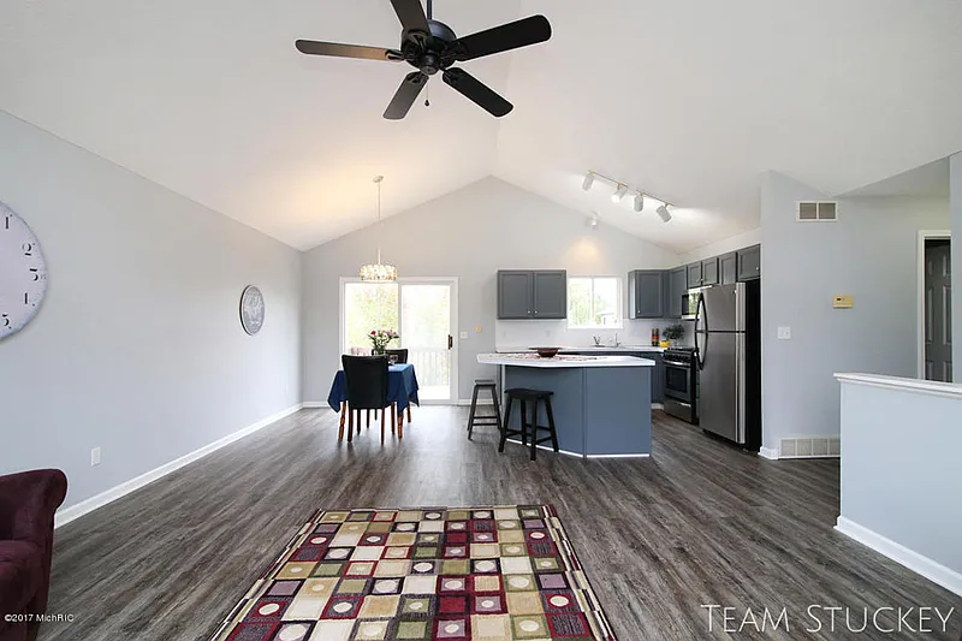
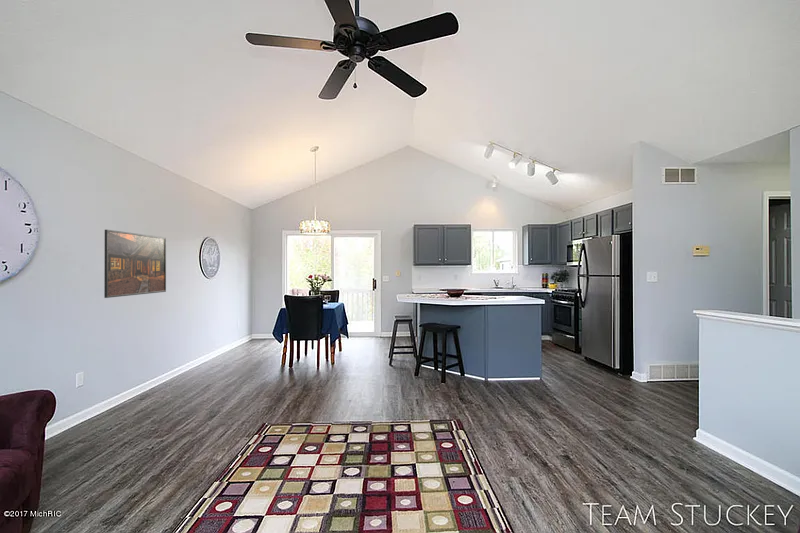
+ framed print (138, 264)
